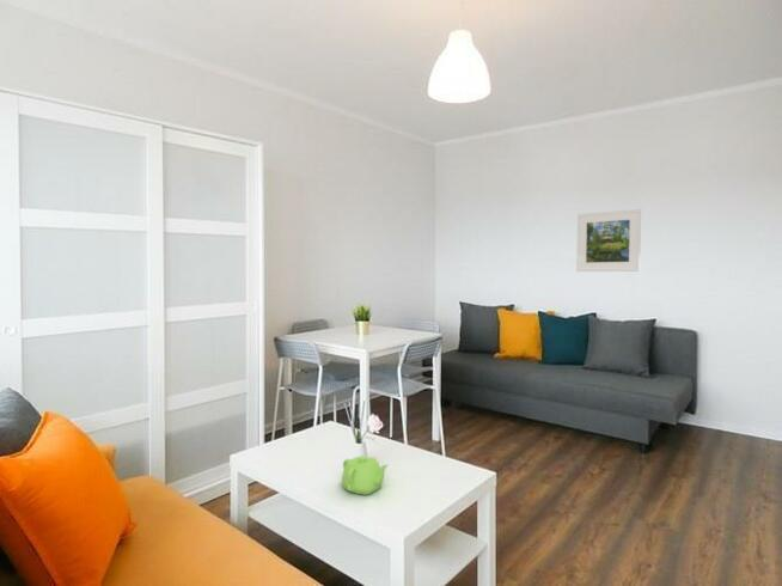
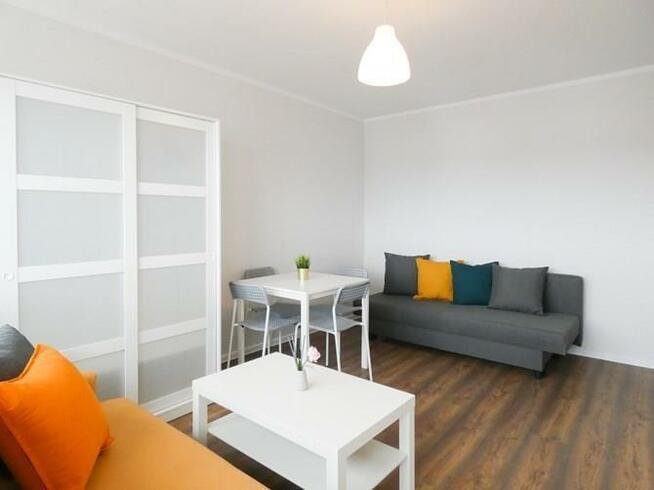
- teapot (365, 472)
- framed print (607, 242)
